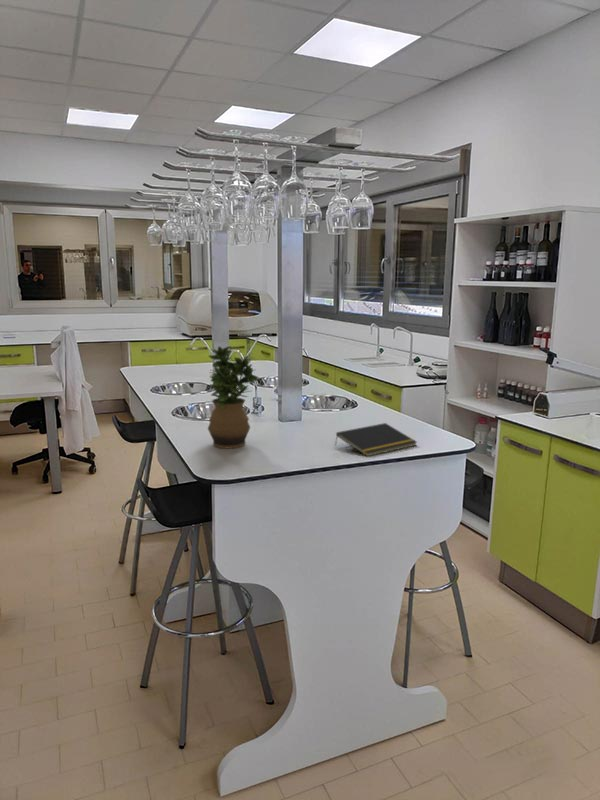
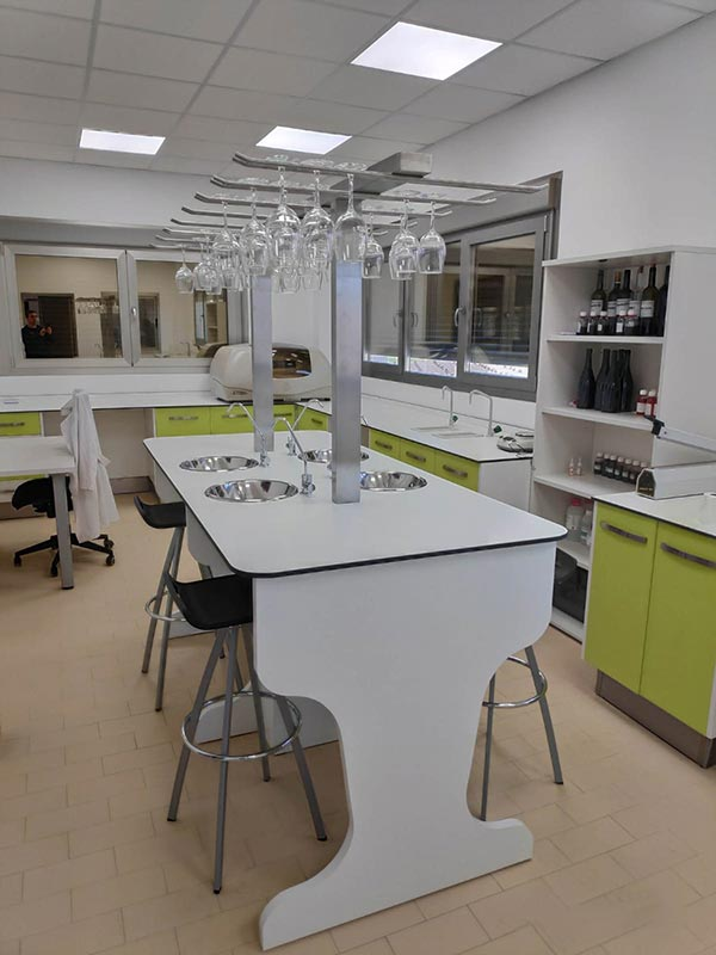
- notepad (376, 438)
- potted plant (231, 396)
